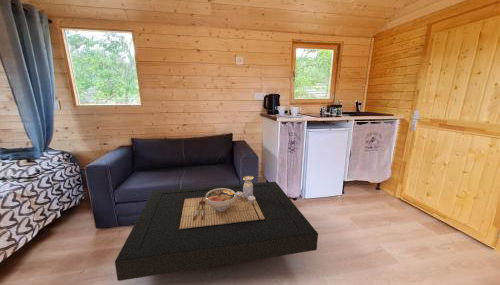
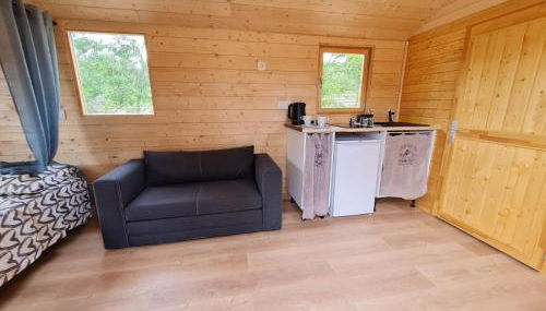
- coffee table (221, 218)
